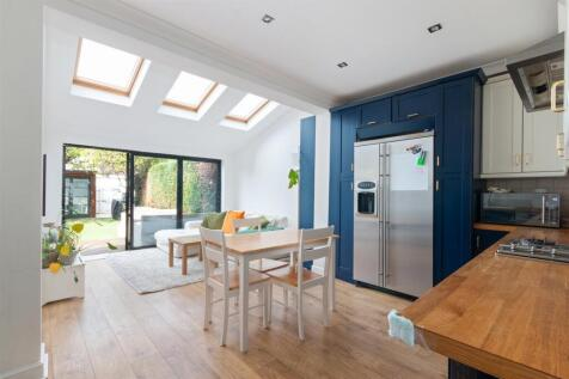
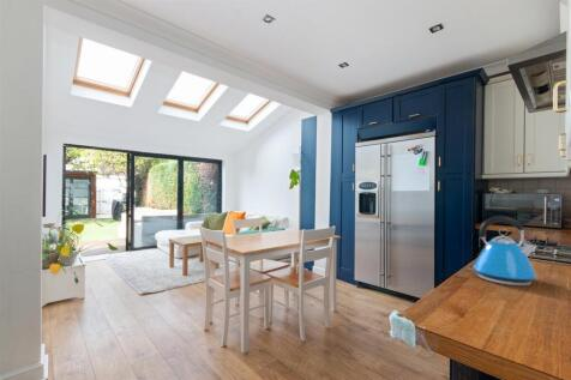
+ kettle (500, 247)
